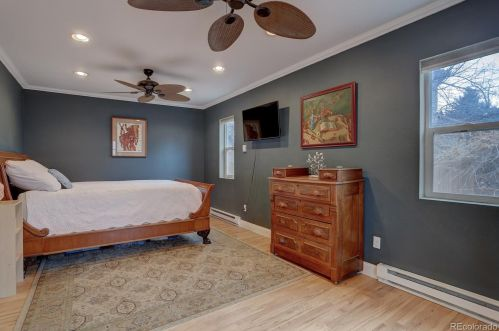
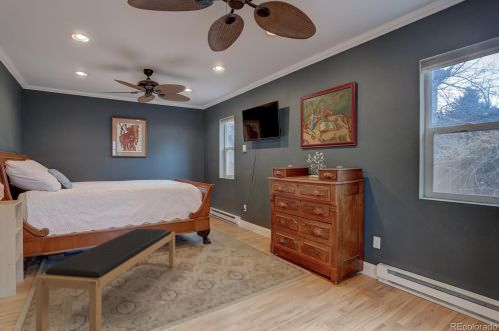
+ bench (122, 267)
